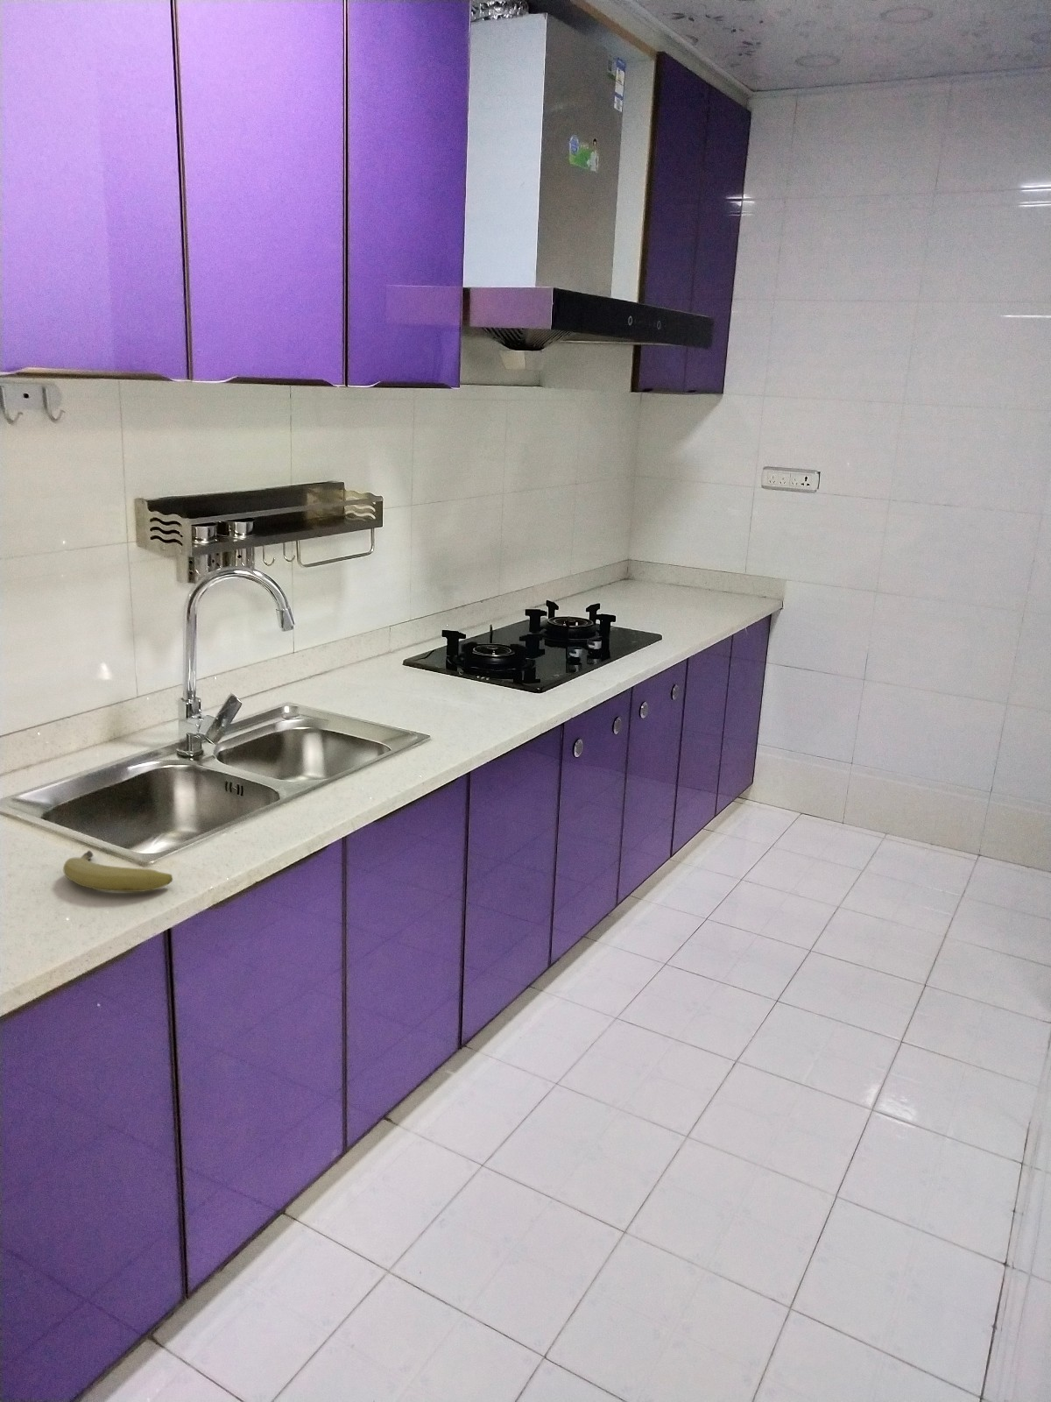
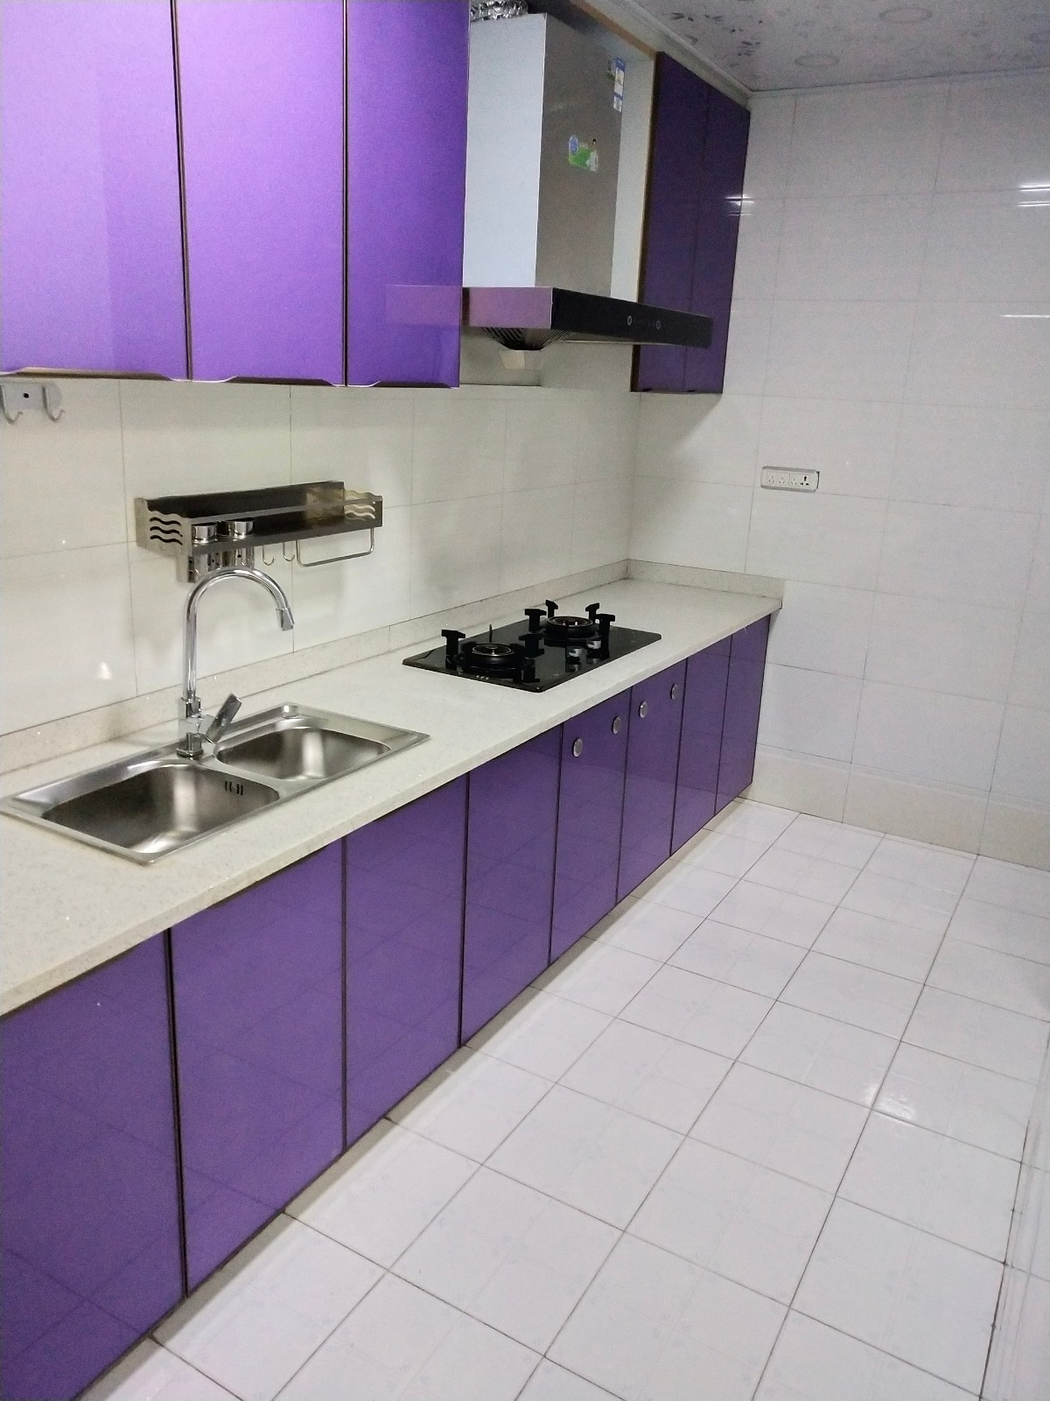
- fruit (108, 869)
